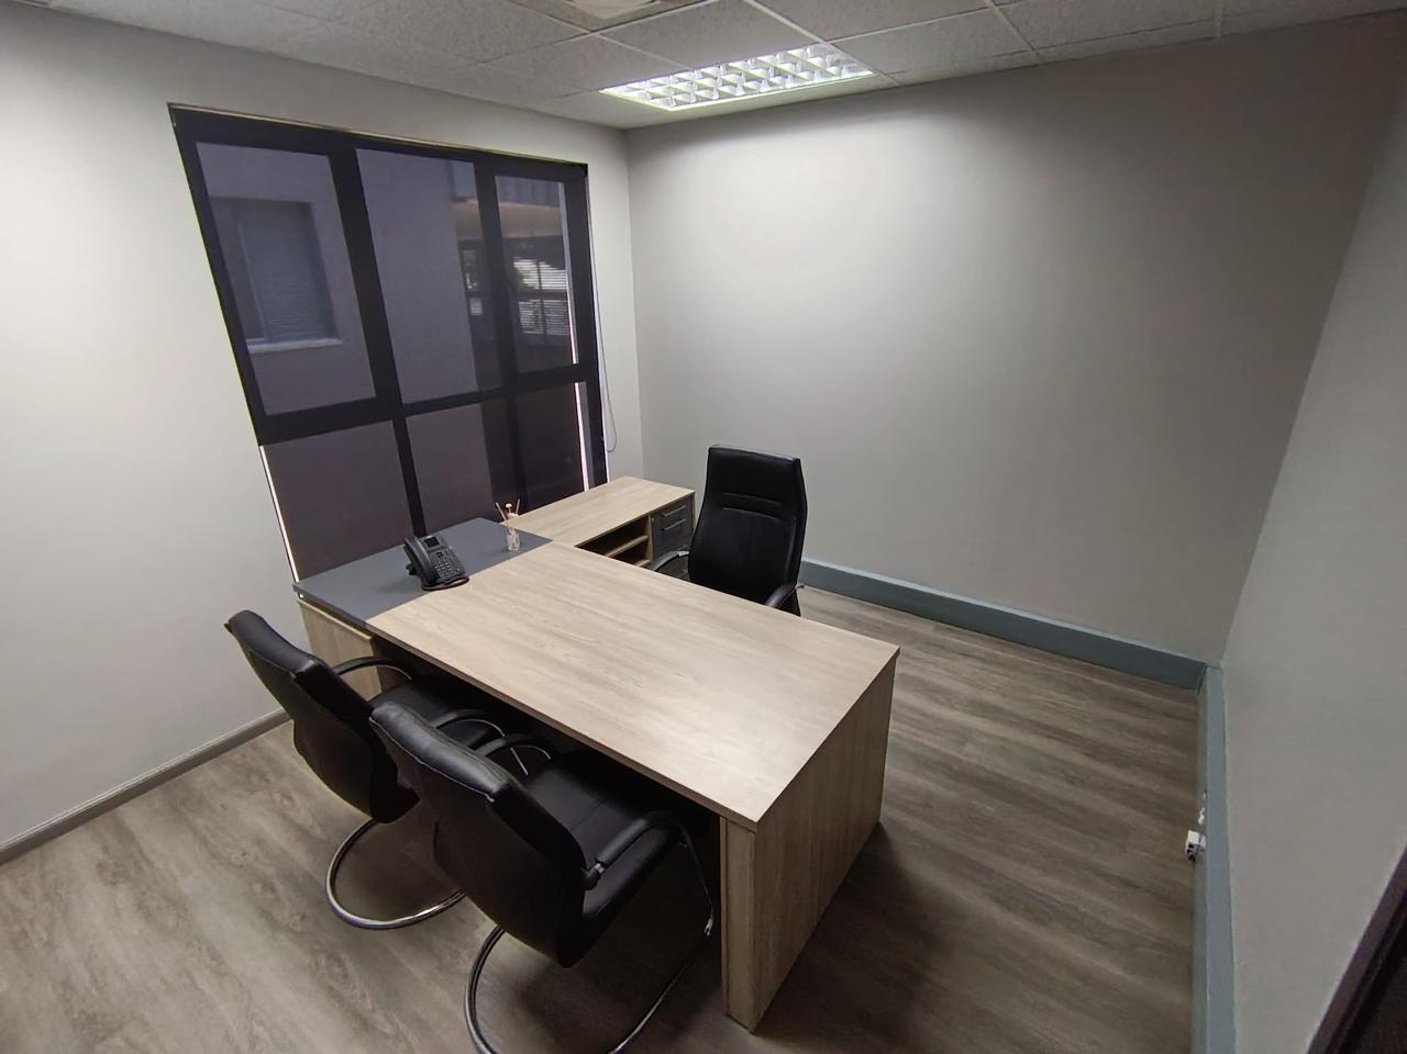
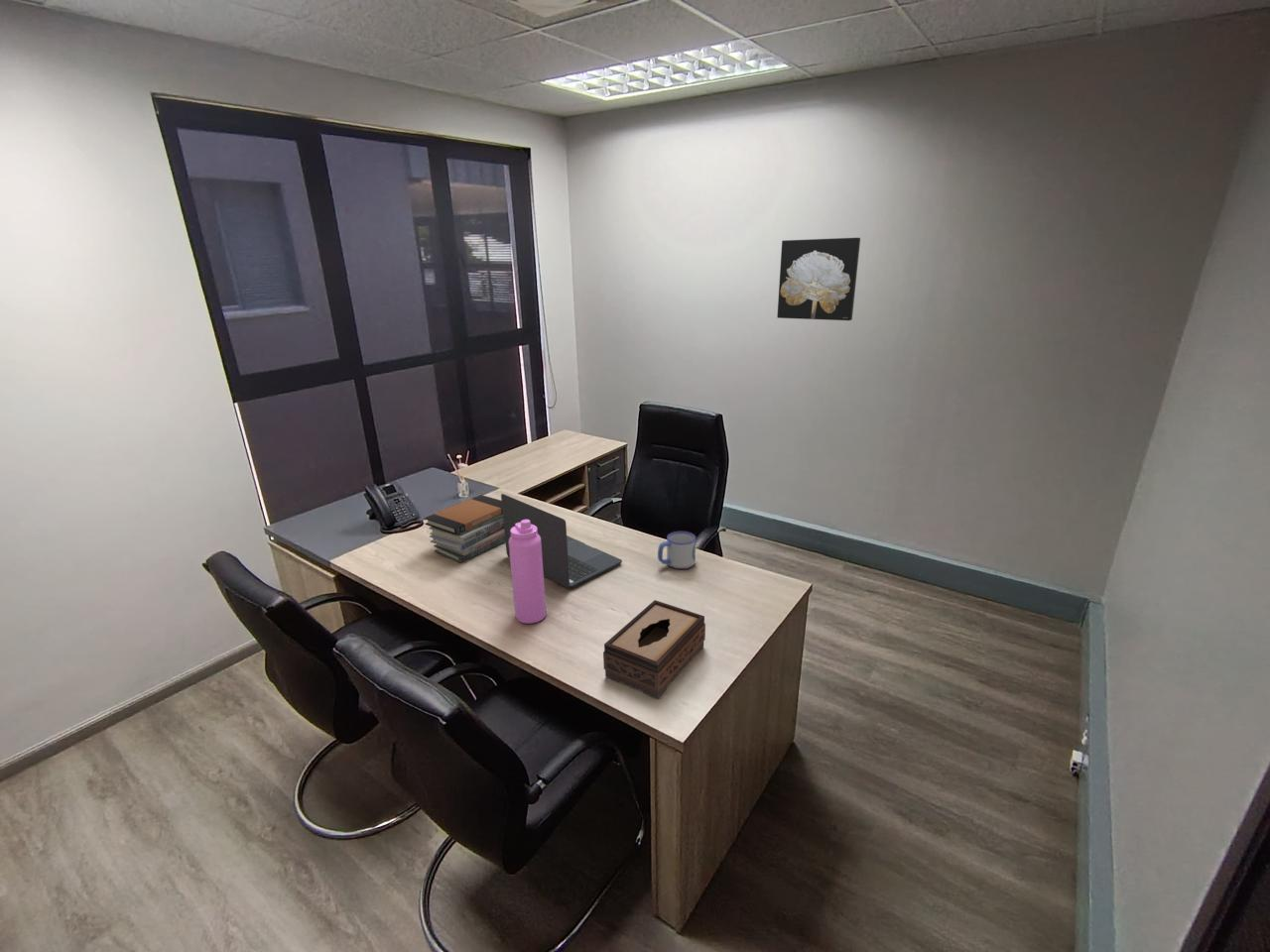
+ book stack (471, 528)
+ laptop (562, 529)
+ water bottle (527, 568)
+ wall art (817, 280)
+ tissue box (656, 646)
+ mug (676, 550)
